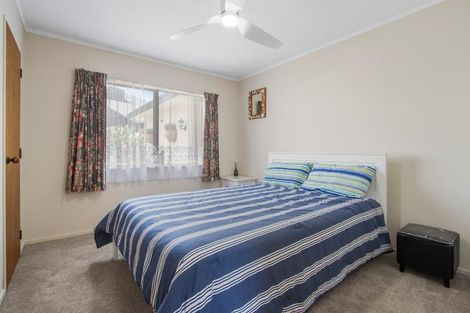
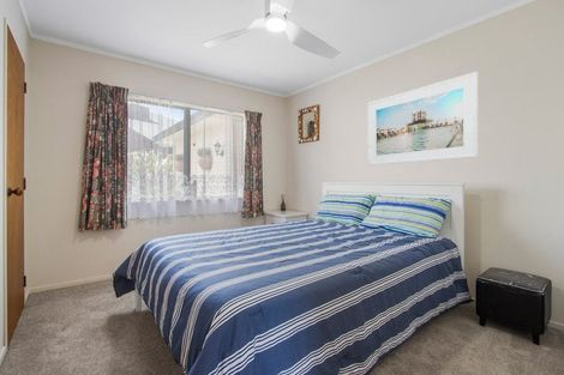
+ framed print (414, 126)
